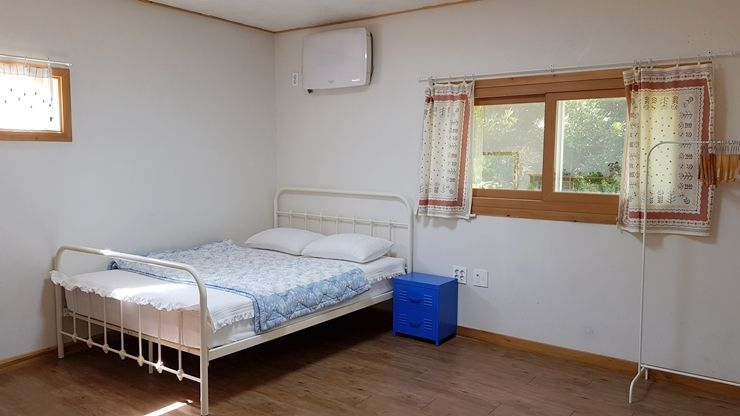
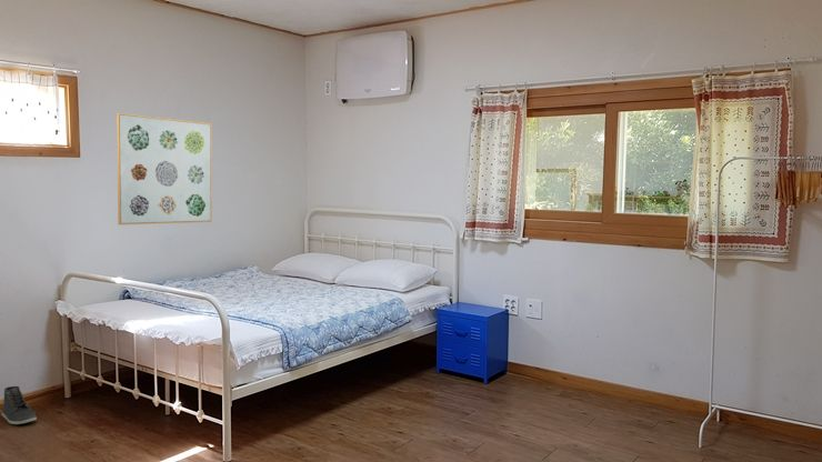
+ wall art (167, 171)
+ sneaker (17, 404)
